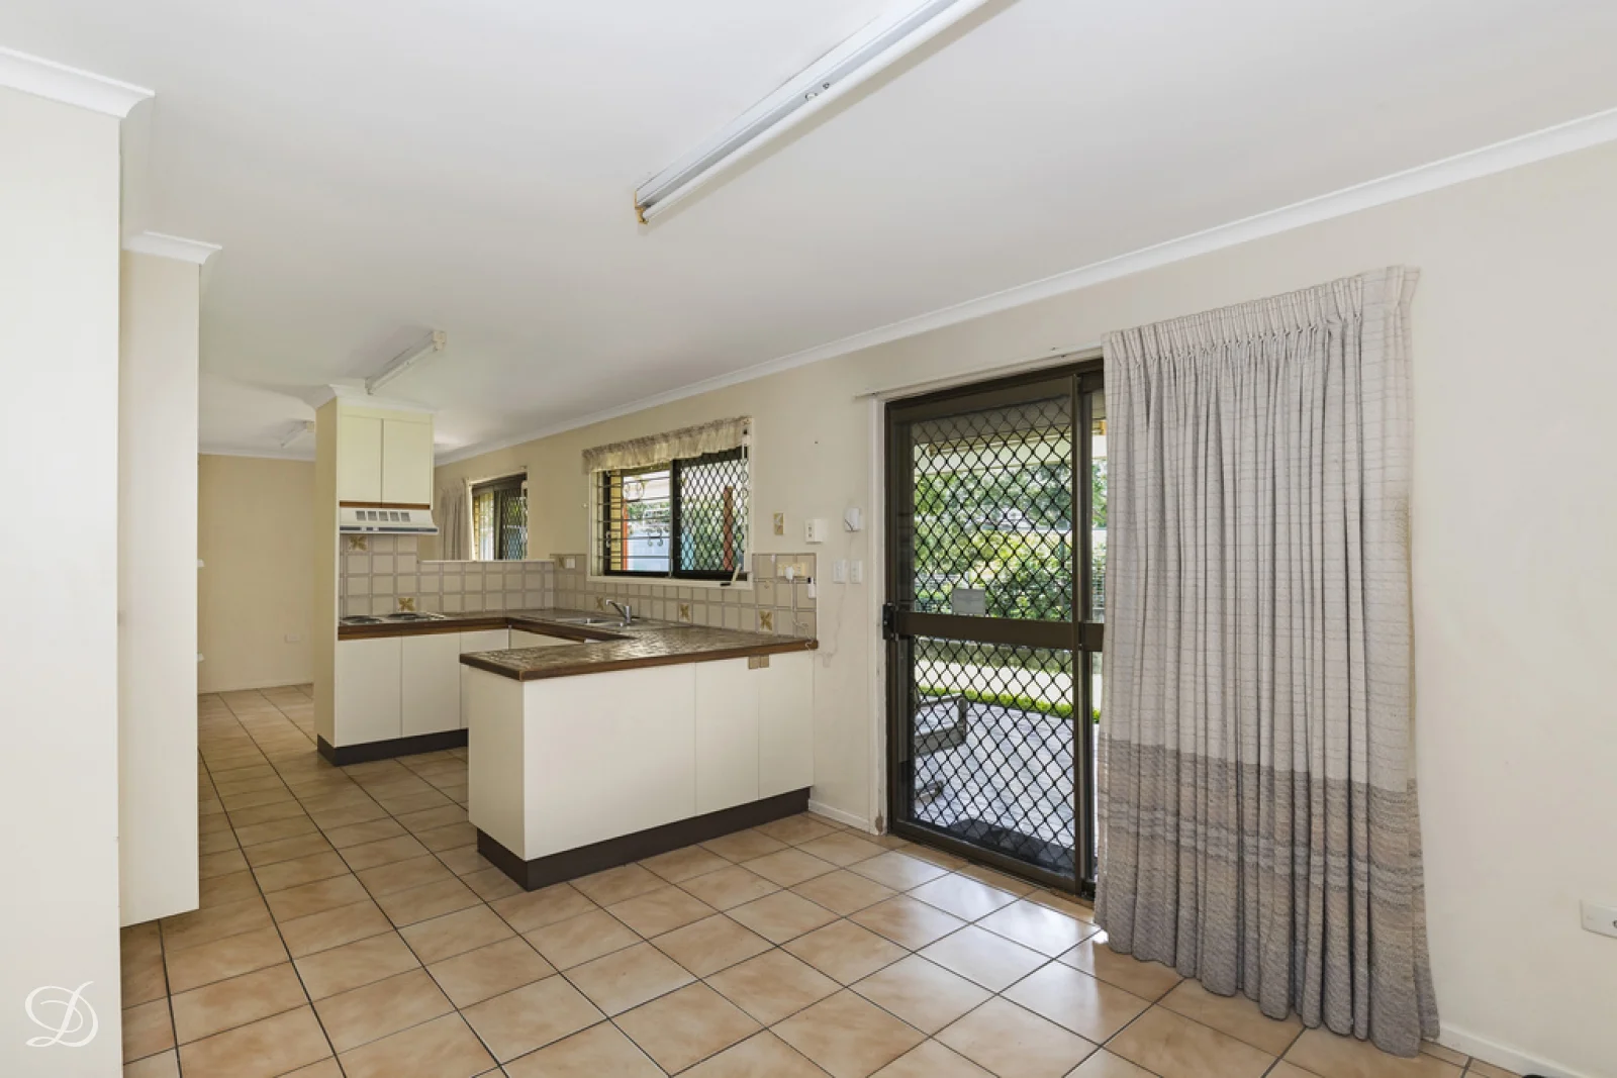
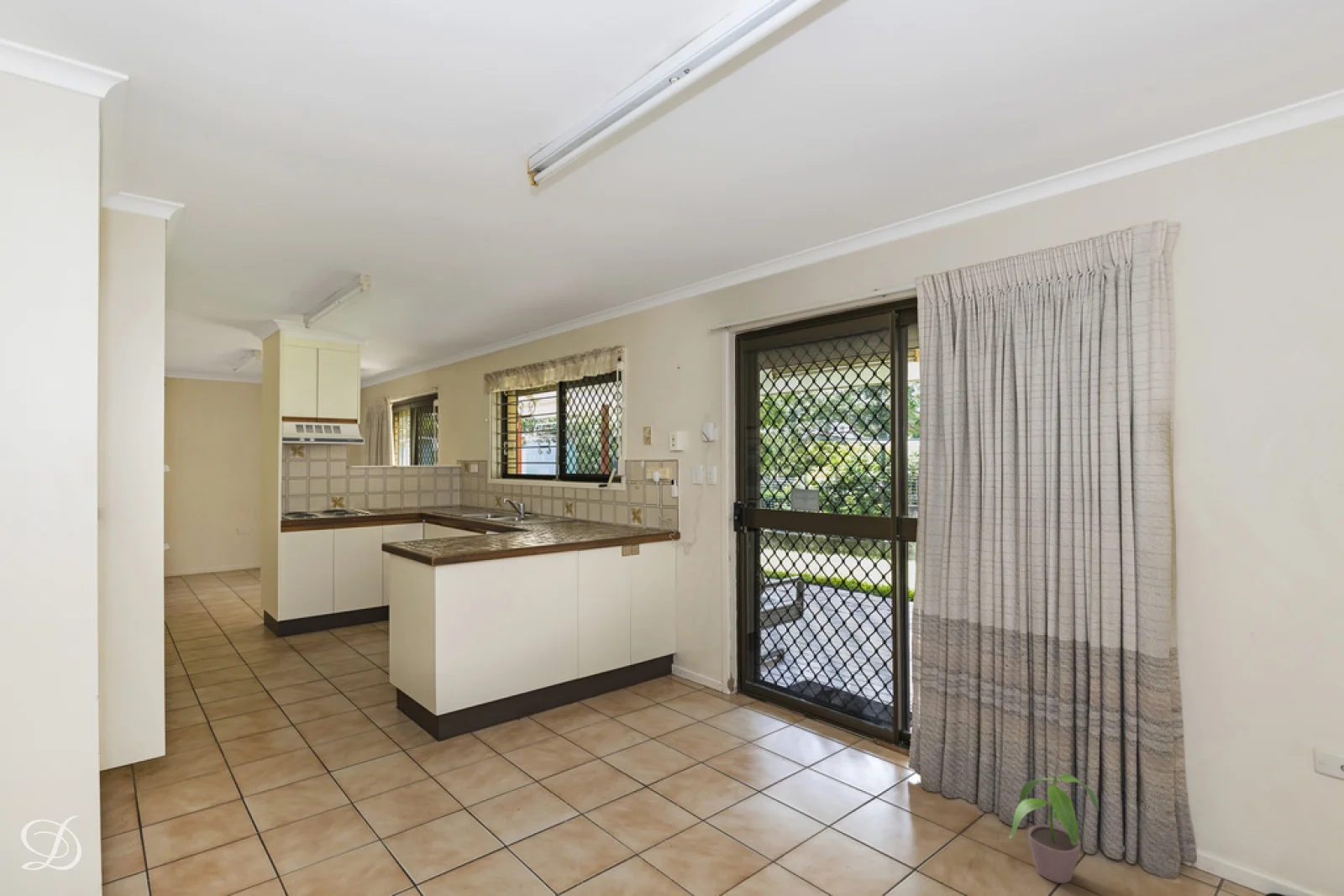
+ potted plant (1053, 825)
